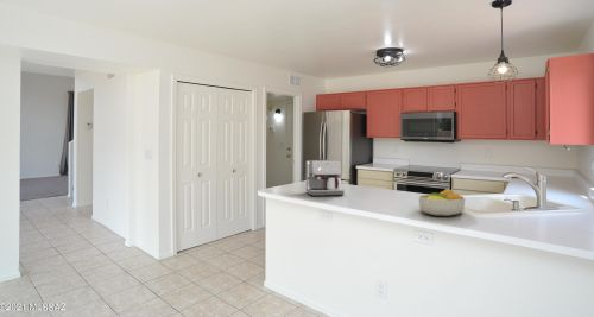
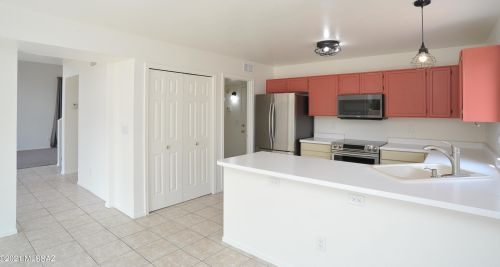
- coffee maker (324, 177)
- fruit bowl (441, 201)
